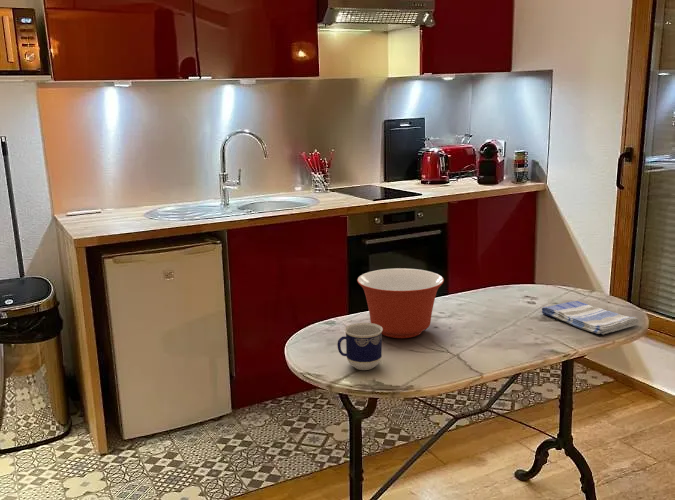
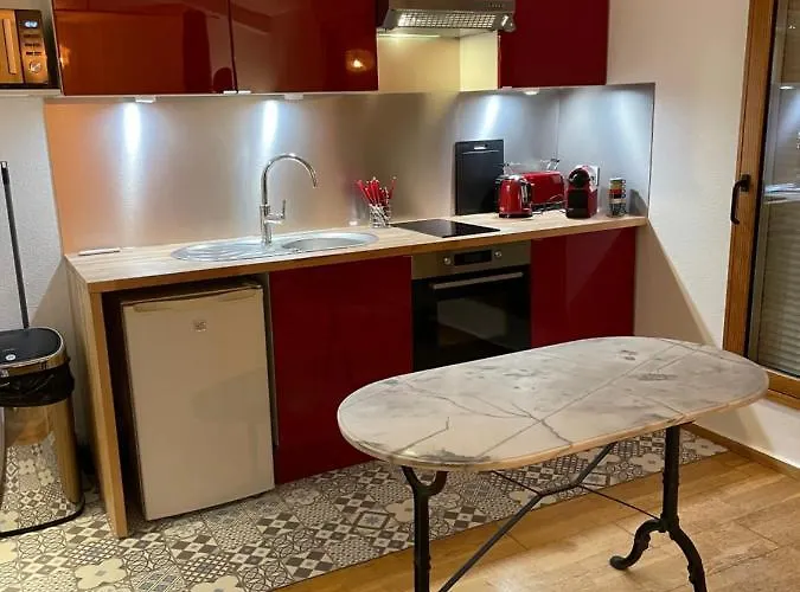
- dish towel (588, 315)
- cup (359, 348)
- mixing bowl (400, 305)
